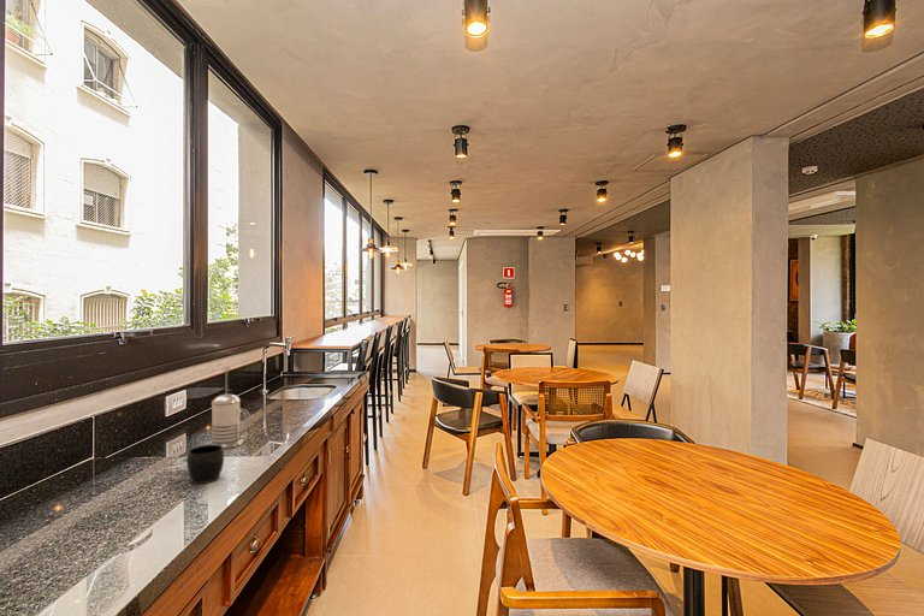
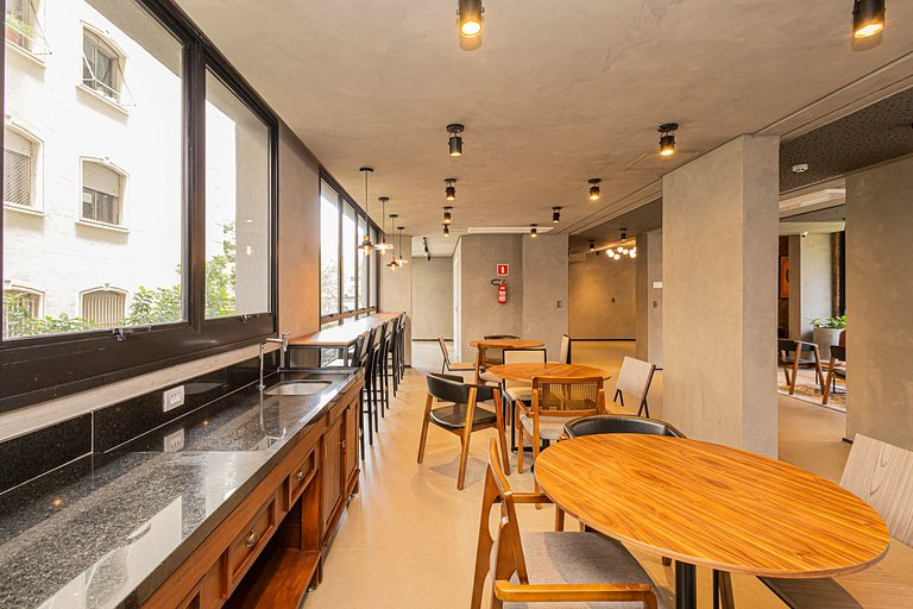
- french press (229, 404)
- mug (206, 462)
